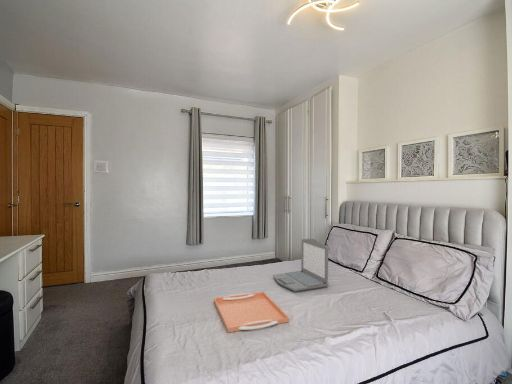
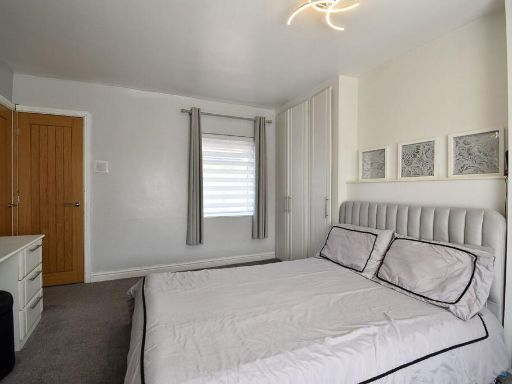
- serving tray (248, 308)
- laptop (301, 261)
